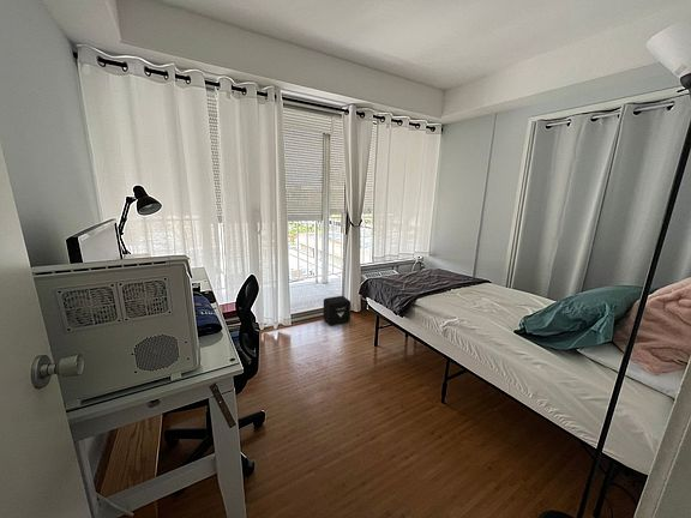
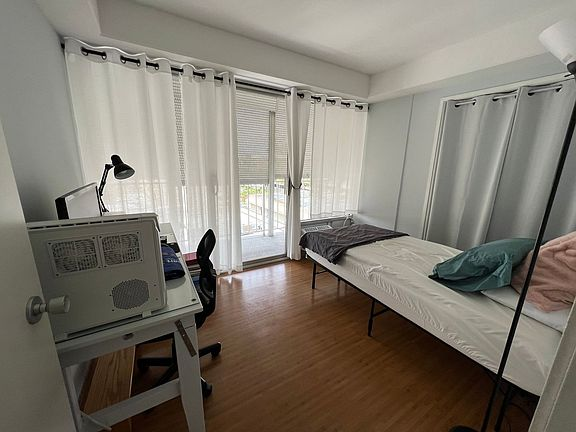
- air purifier (337, 311)
